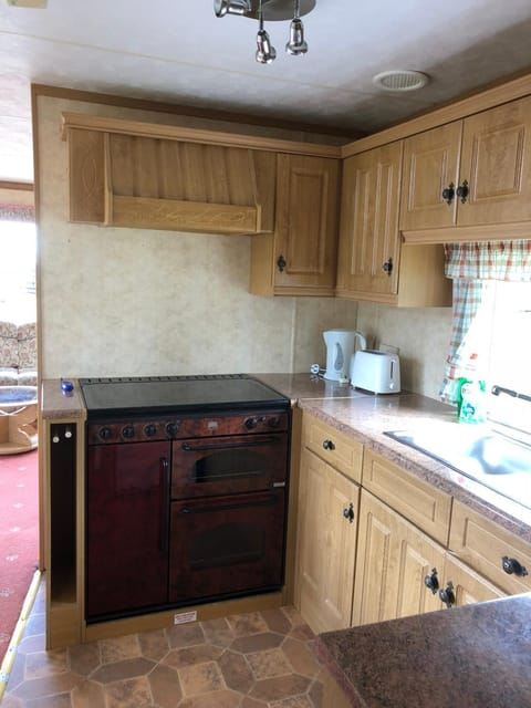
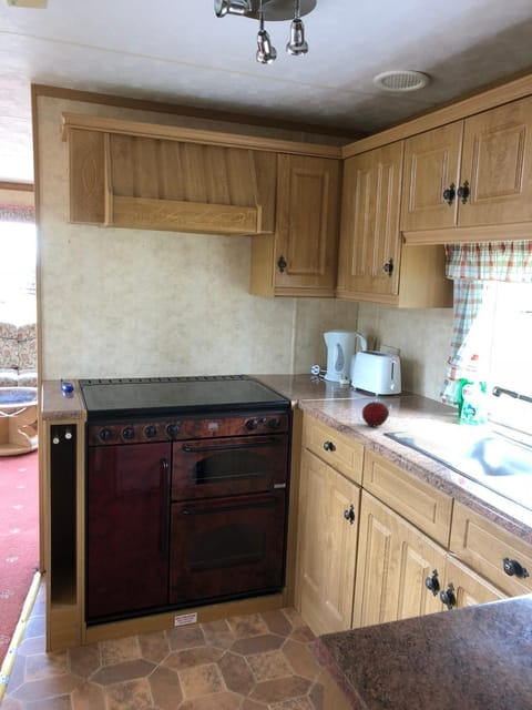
+ fruit (375, 413)
